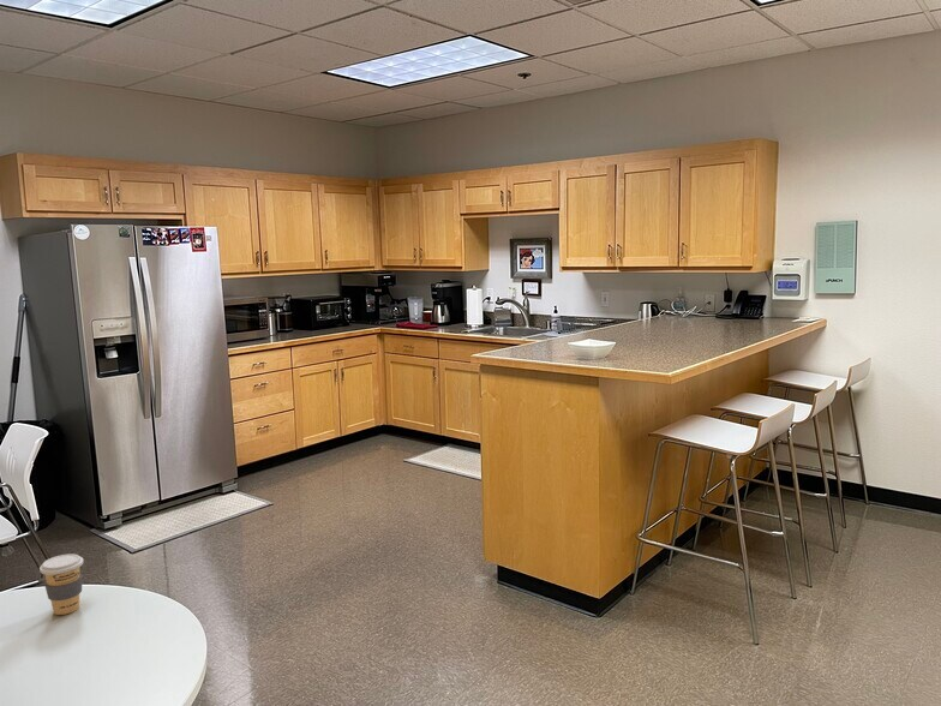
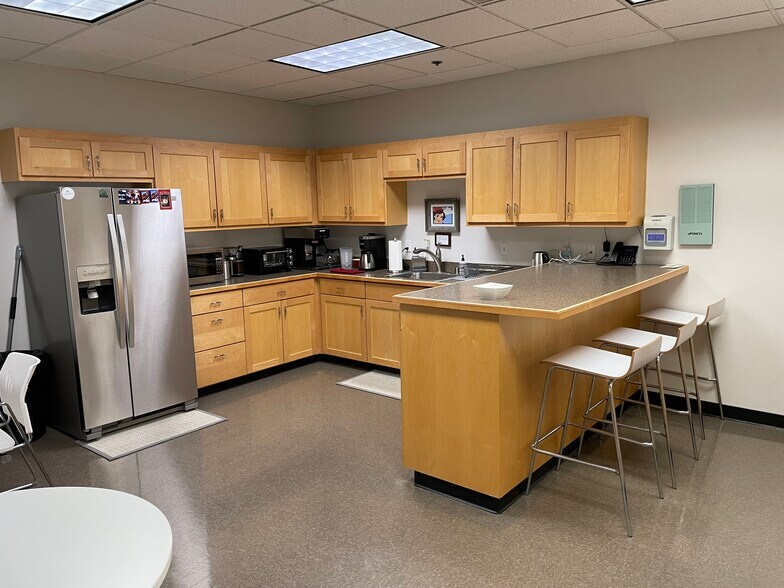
- coffee cup (64, 585)
